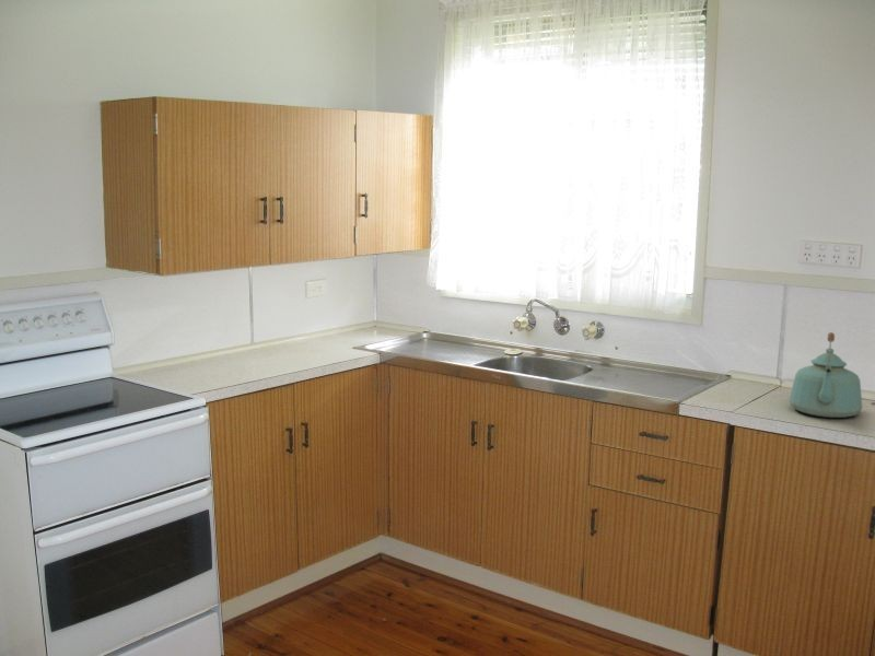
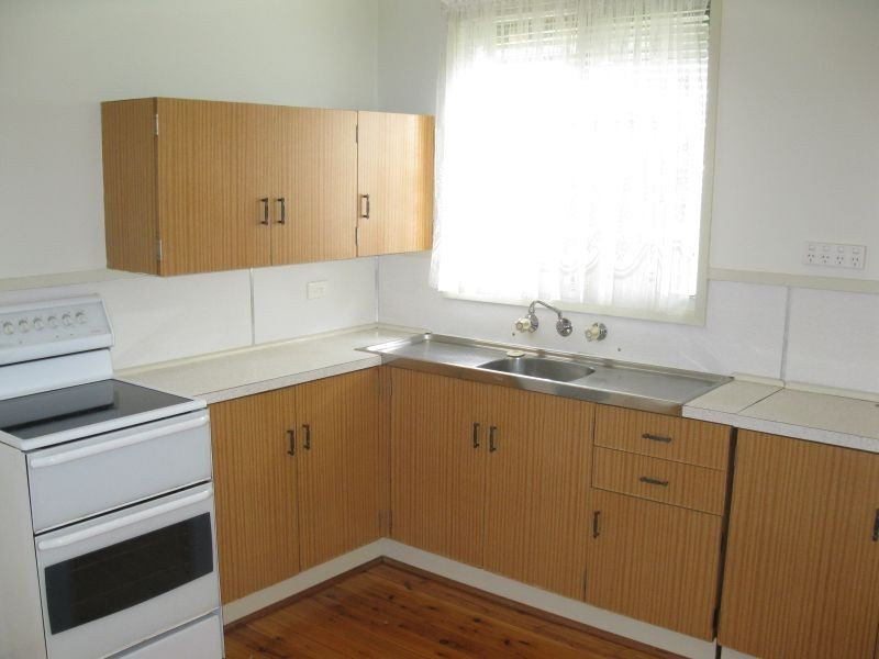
- kettle (827, 374)
